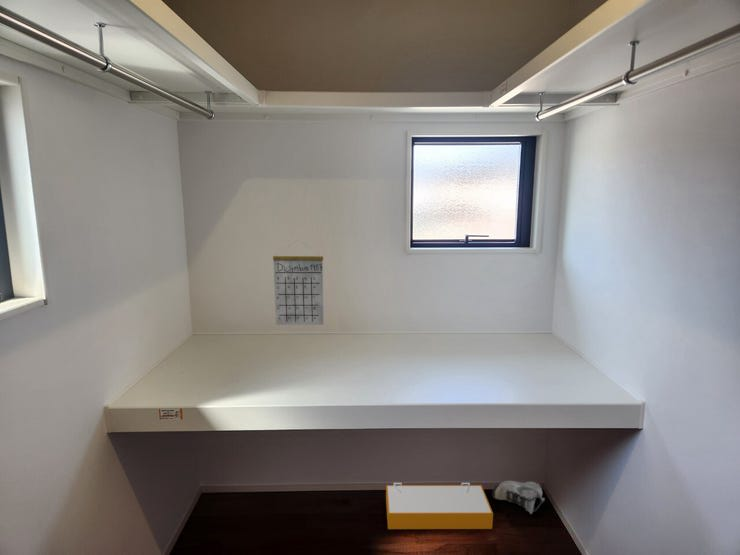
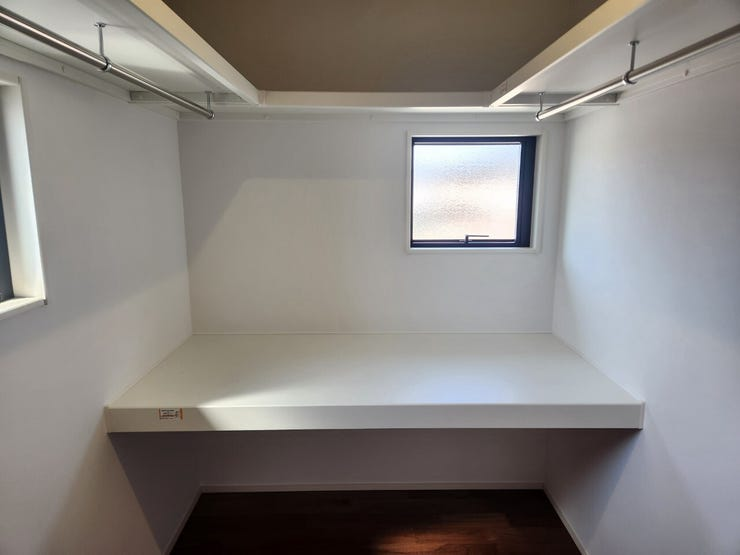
- calendar (298, 282)
- storage bin (436, 504)
- shoe (520, 497)
